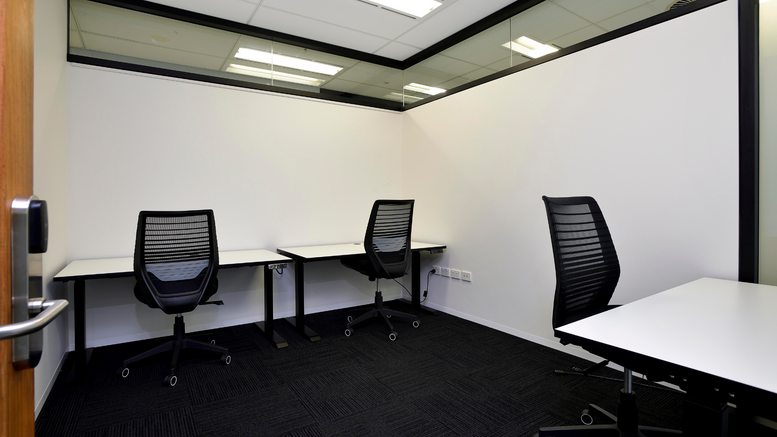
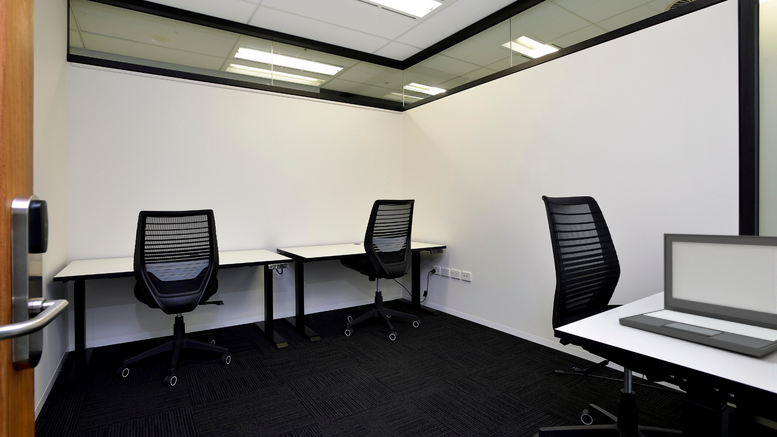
+ laptop (704, 283)
